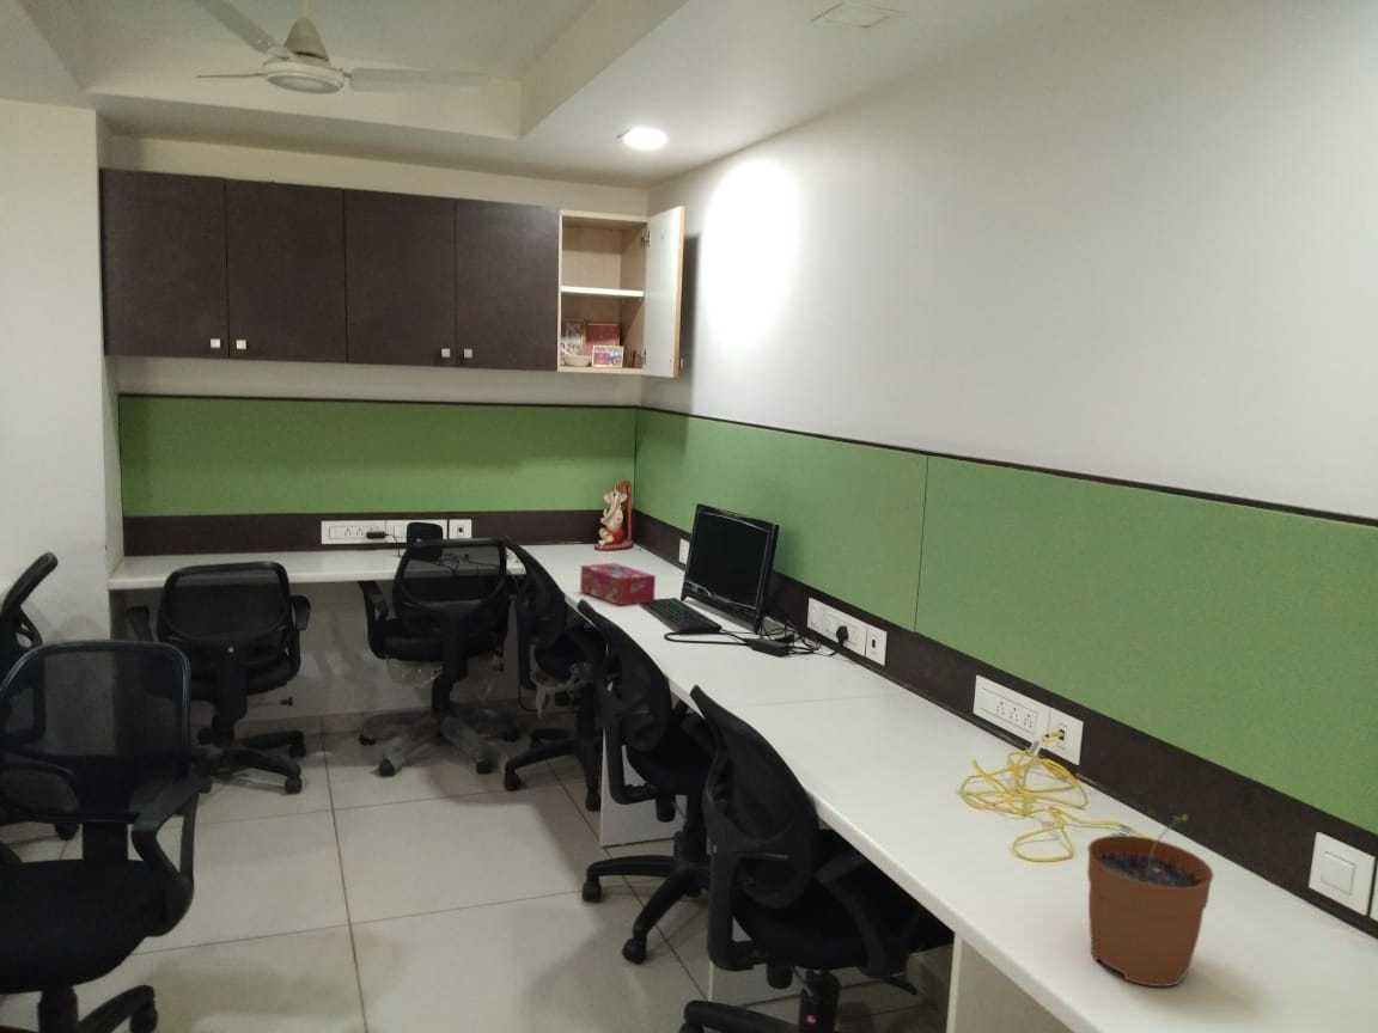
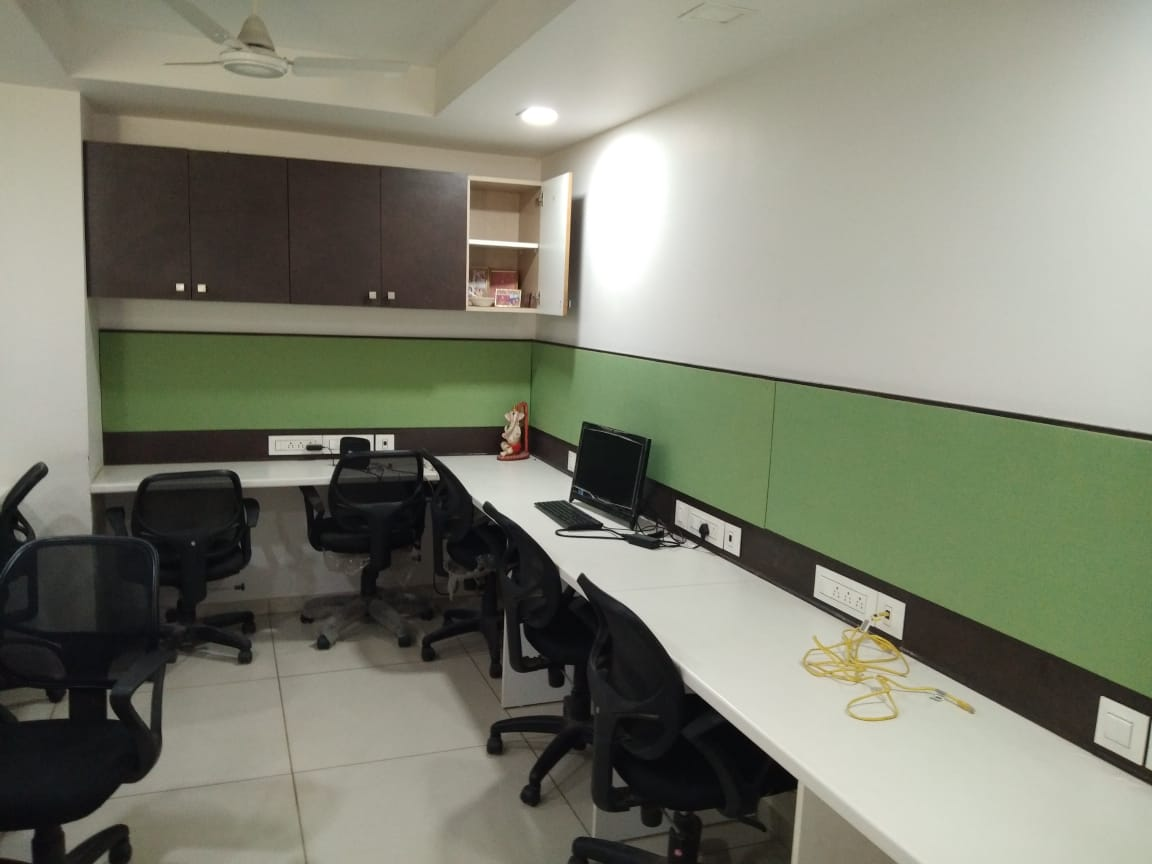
- plant pot (1146, 885)
- tissue box (616, 582)
